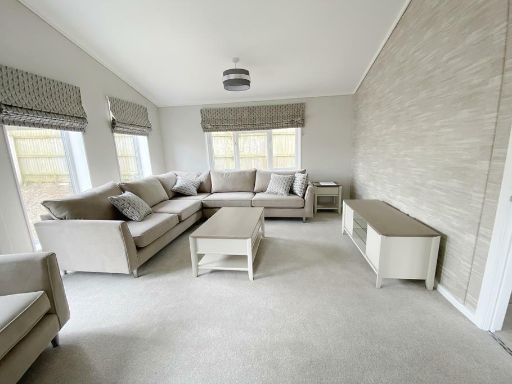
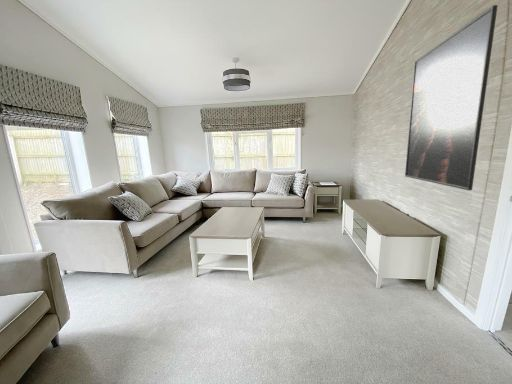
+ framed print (438, 114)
